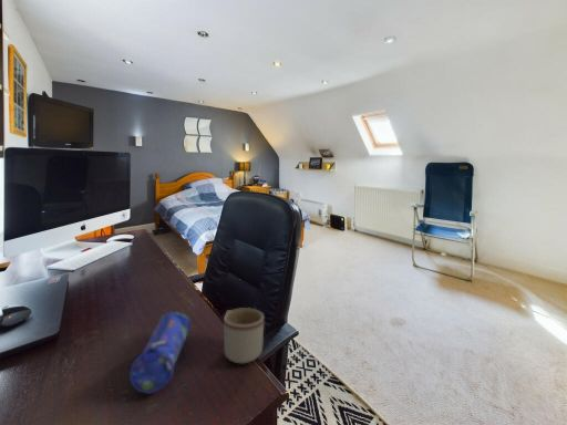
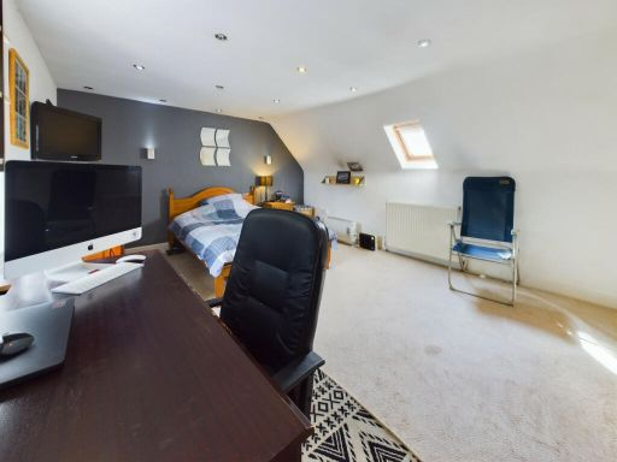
- mug (239, 332)
- pencil case (164, 344)
